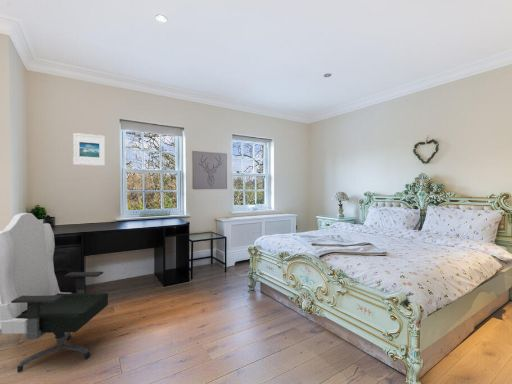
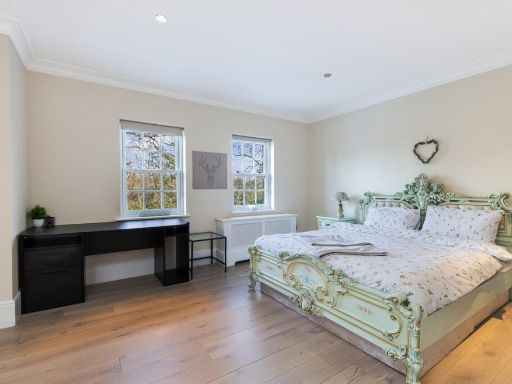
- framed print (89, 149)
- office chair (57, 284)
